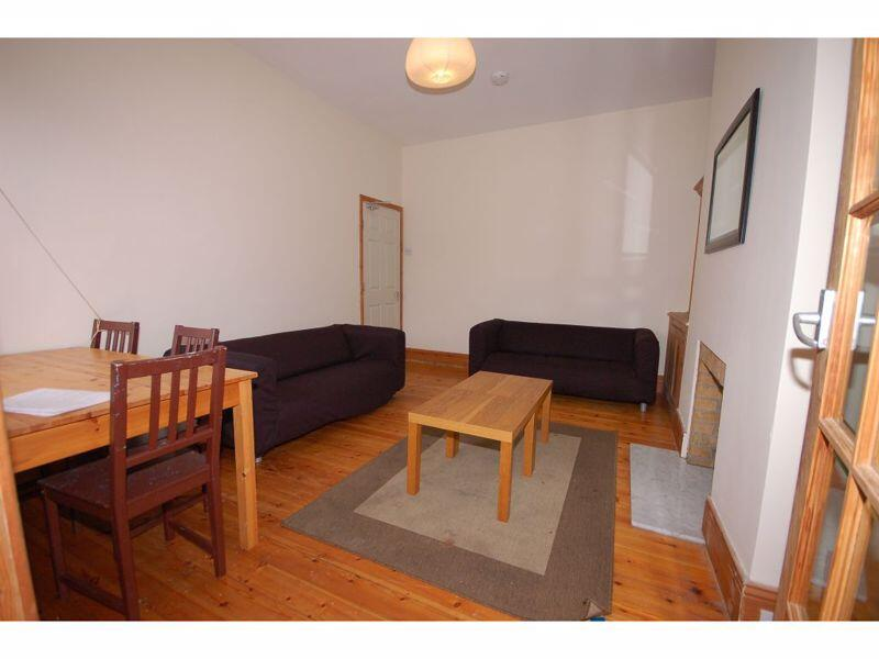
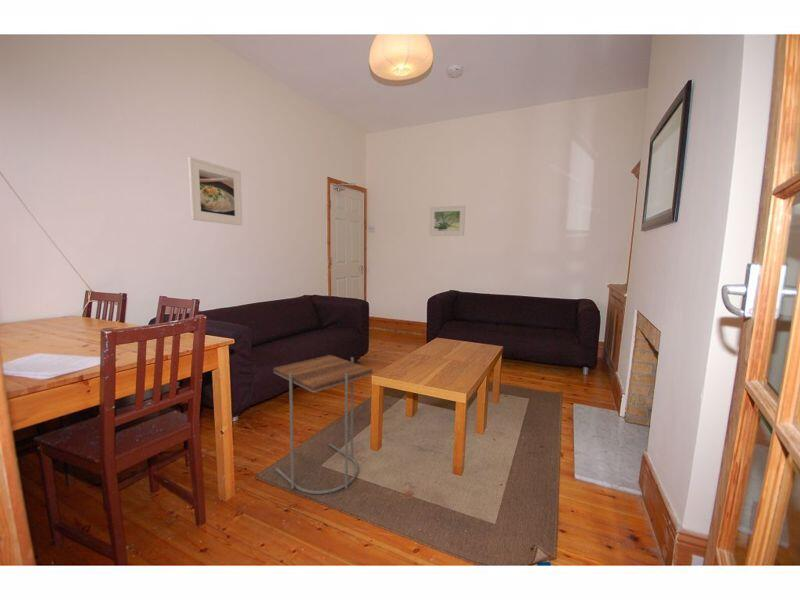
+ side table (345, 419)
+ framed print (446, 221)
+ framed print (217, 194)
